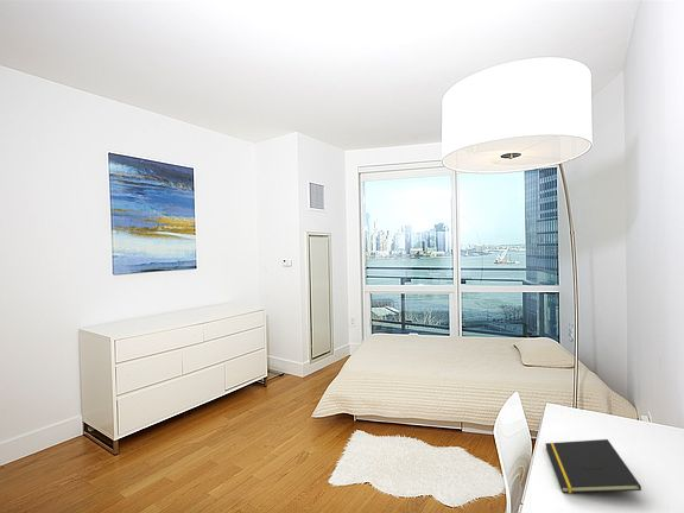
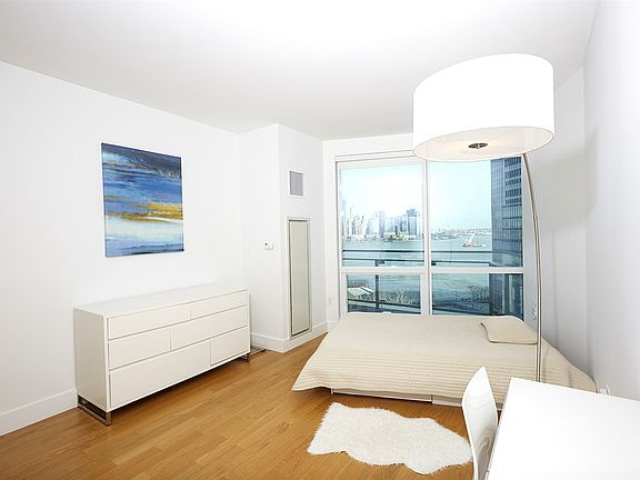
- notepad (587, 463)
